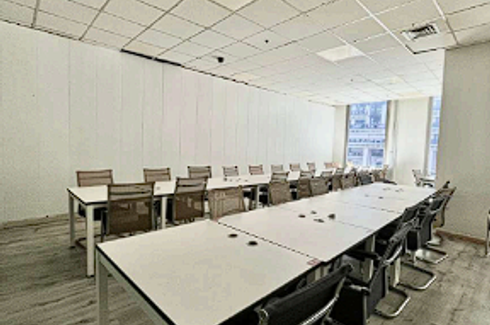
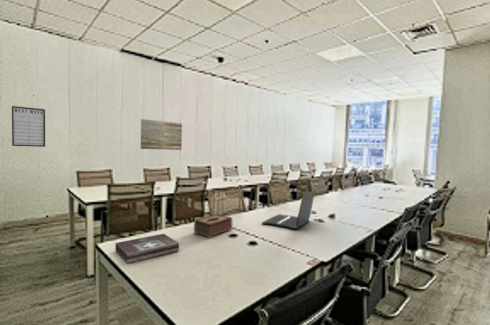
+ tissue box (213, 225)
+ wall art (162, 135)
+ first aid kit (147, 247)
+ laptop (288, 215)
+ writing board (29, 127)
